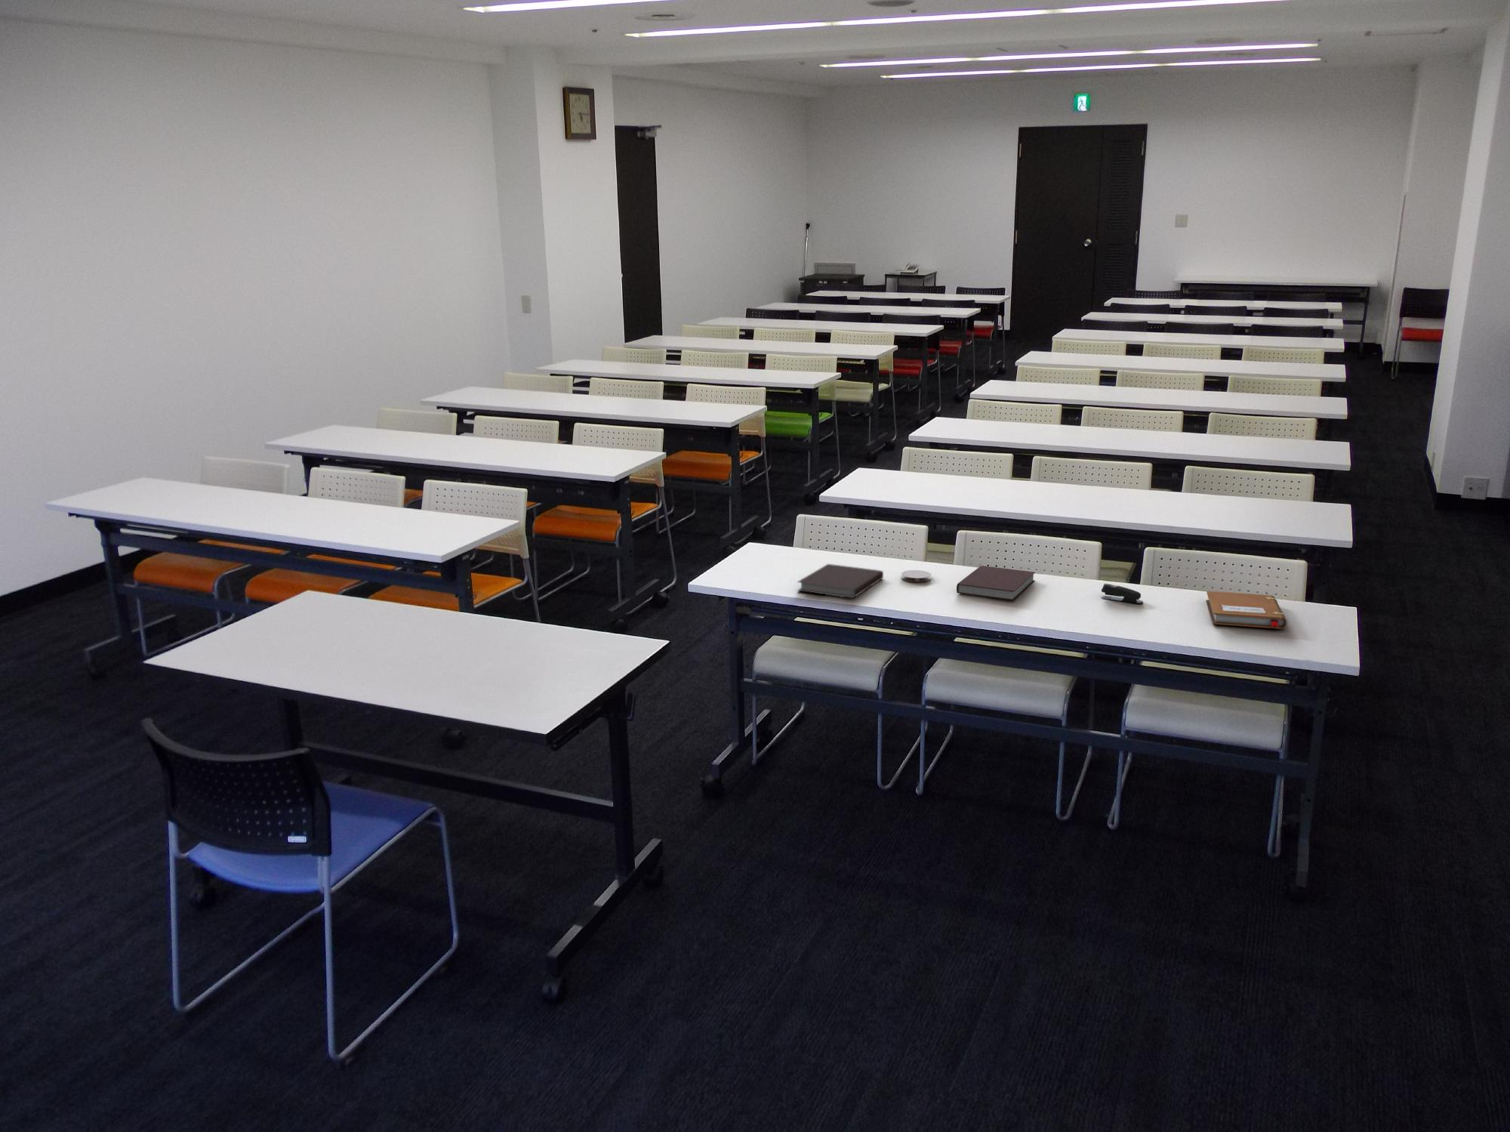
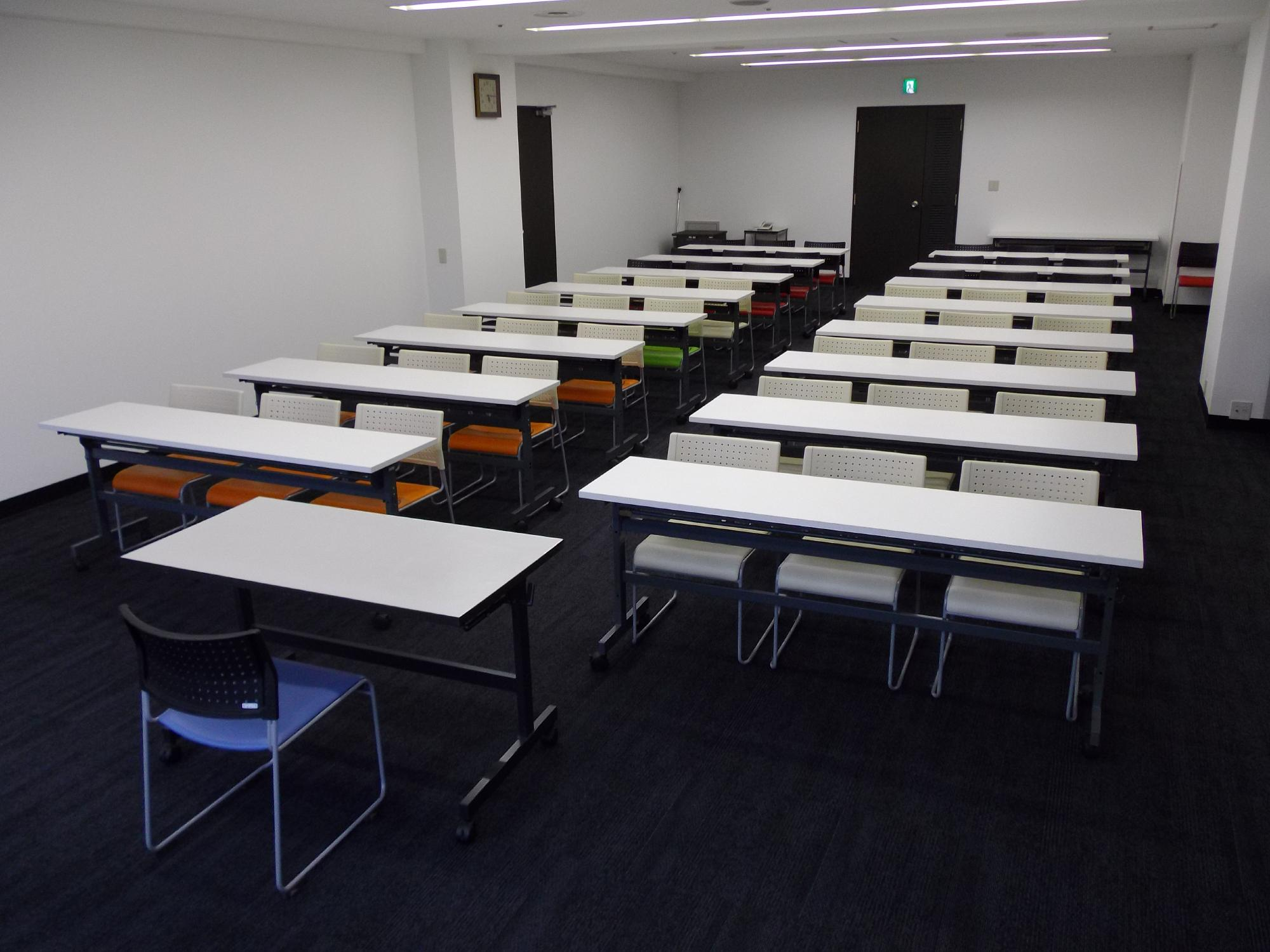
- notebook (996, 583)
- stapler (1122, 593)
- coaster (916, 576)
- notebook (841, 580)
- notebook (1245, 610)
